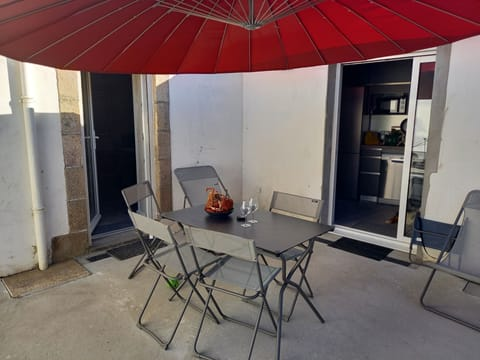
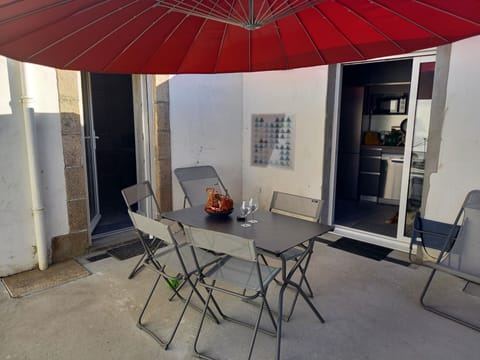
+ wall art (271, 141)
